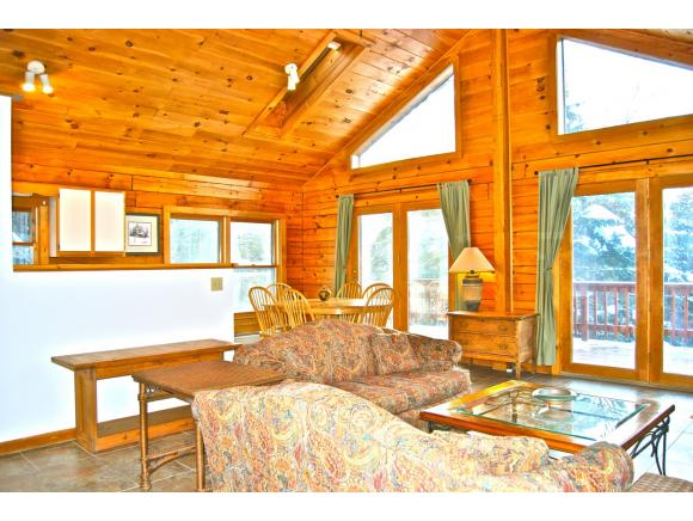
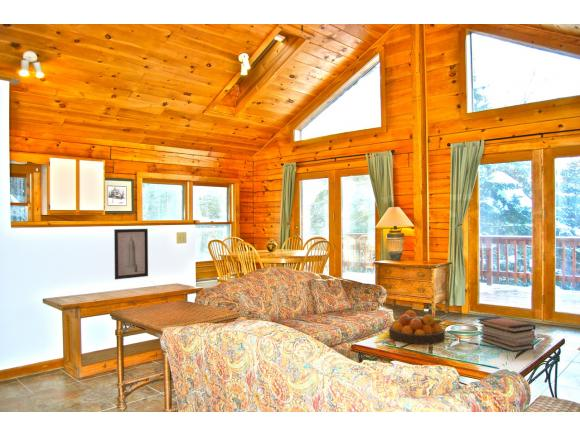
+ wall art (131, 253)
+ fruit bowl (416, 325)
+ book stack (506, 333)
